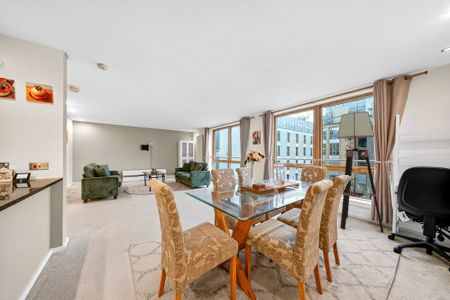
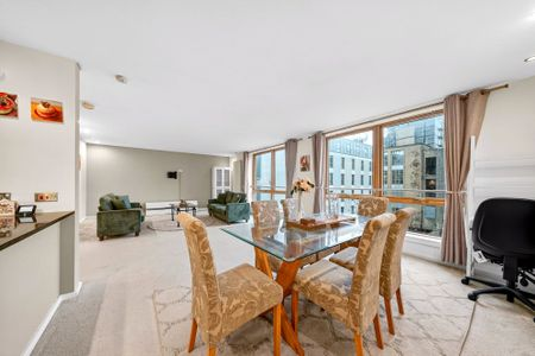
- floor lamp (351, 169)
